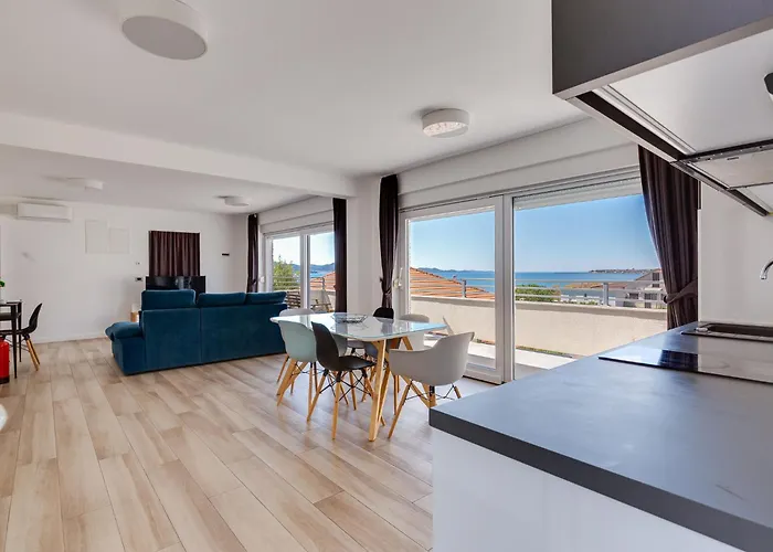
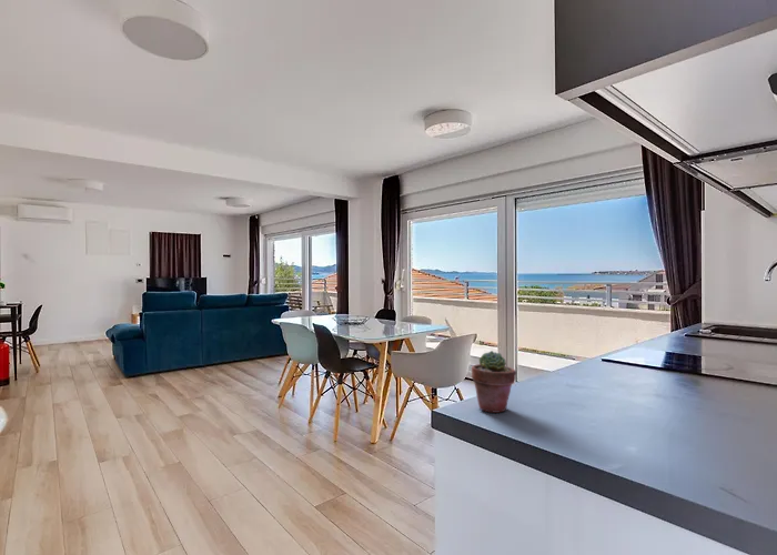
+ potted succulent (493, 380)
